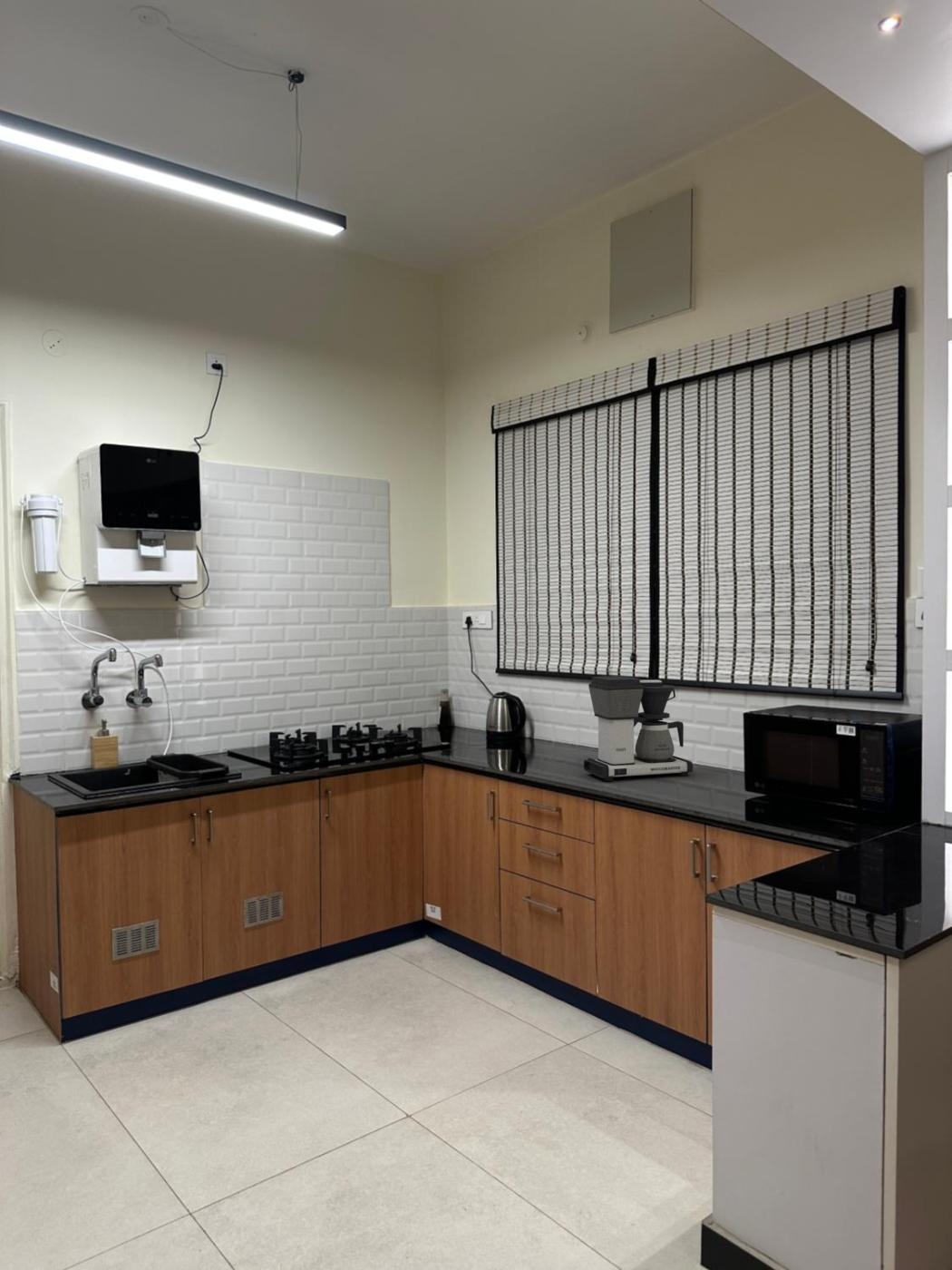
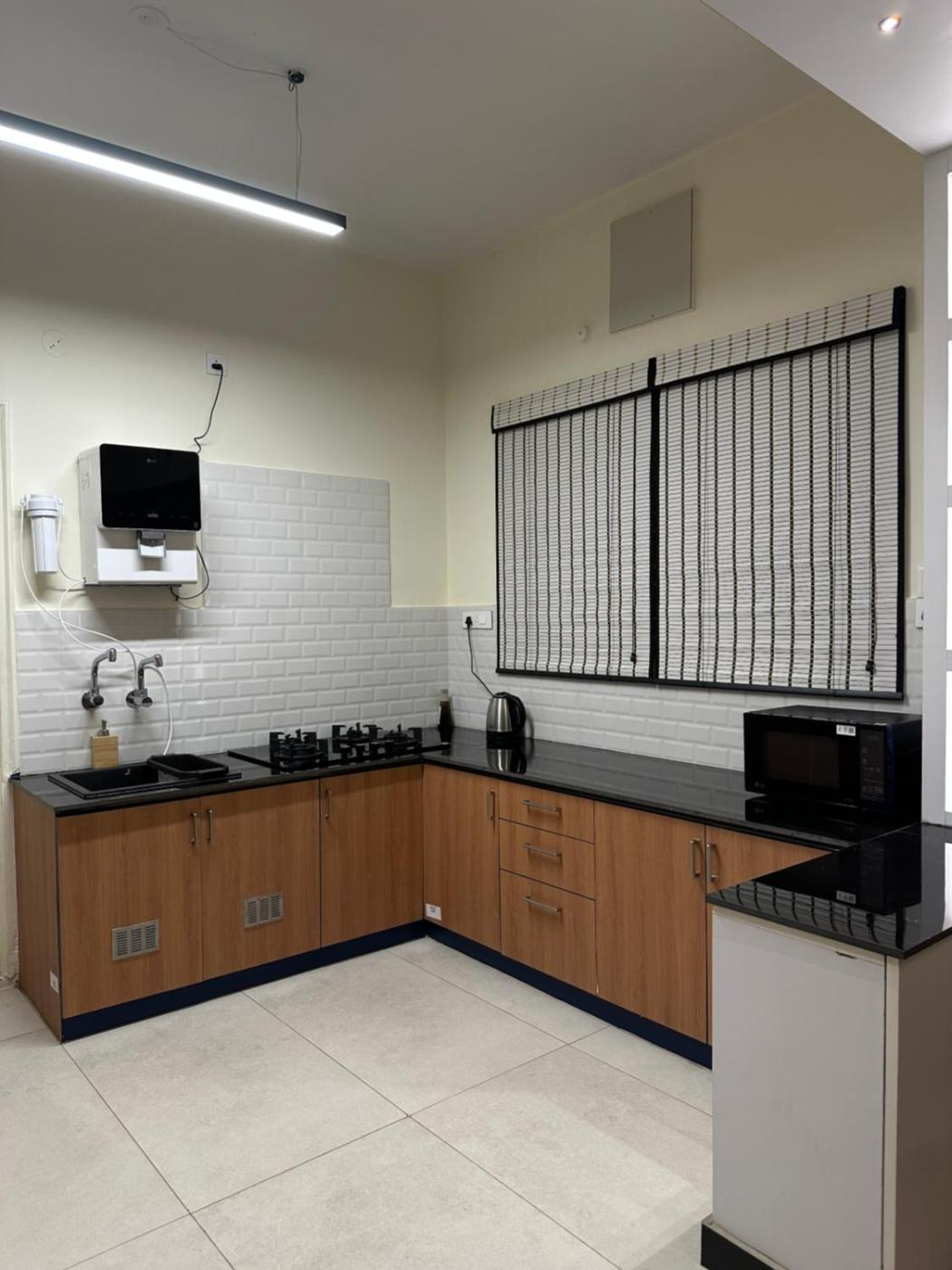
- coffee maker (636, 723)
